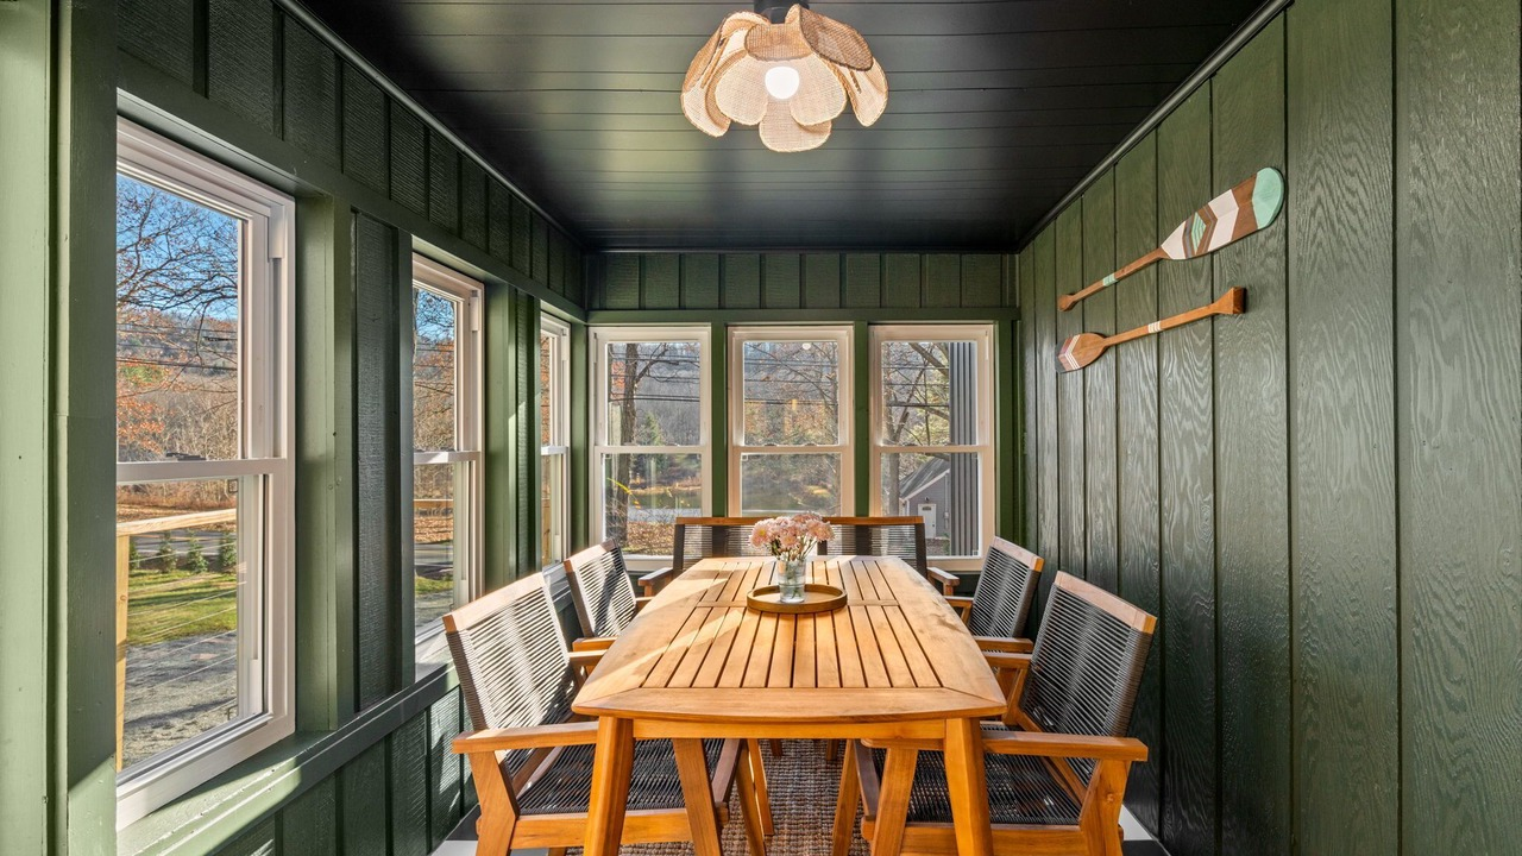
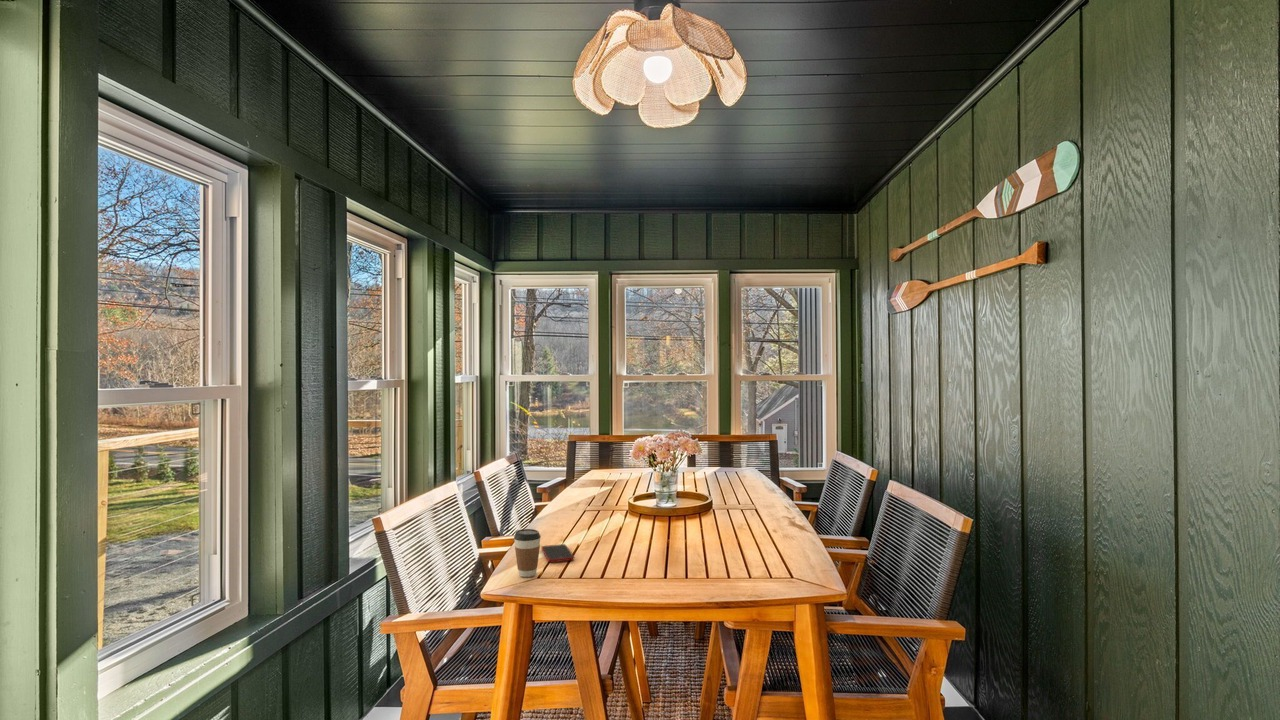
+ cell phone (557, 553)
+ coffee cup (527, 552)
